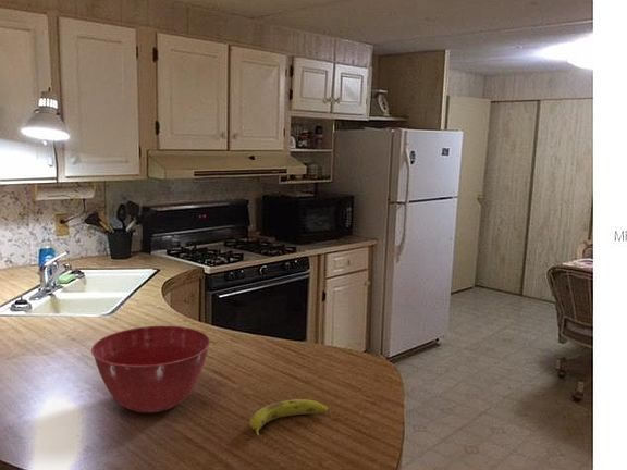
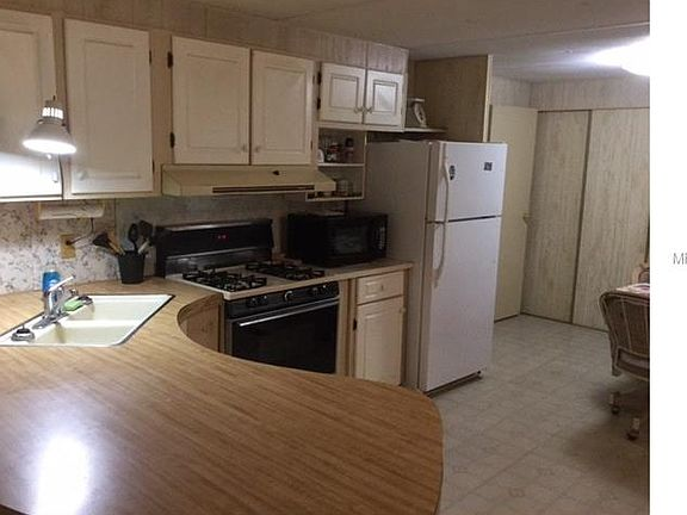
- mixing bowl (152, 372)
- fruit (288, 413)
